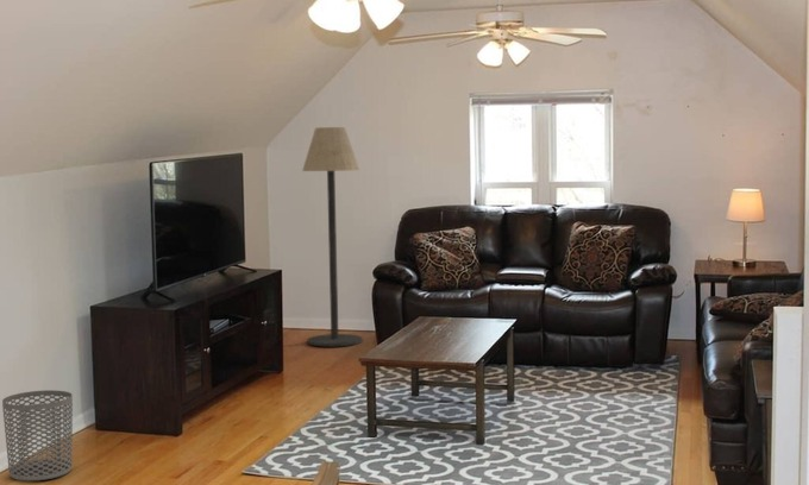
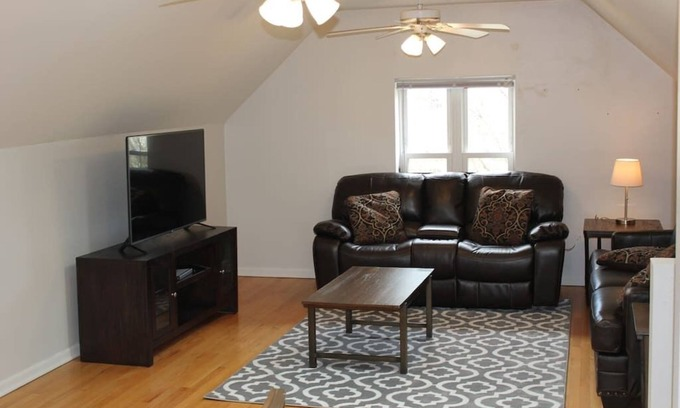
- floor lamp (332, 235)
- waste bin (38, 435)
